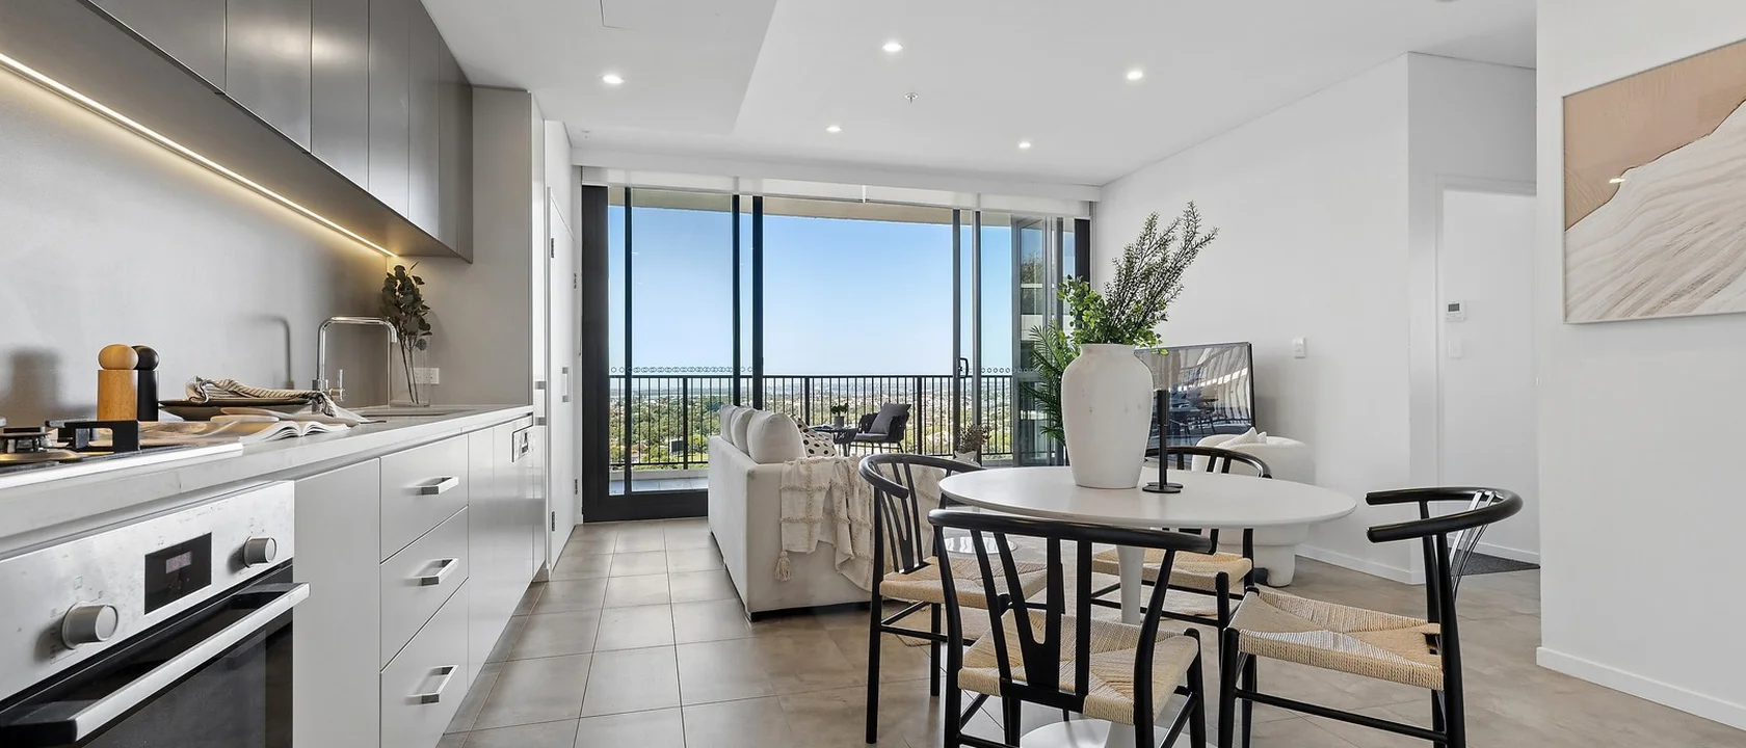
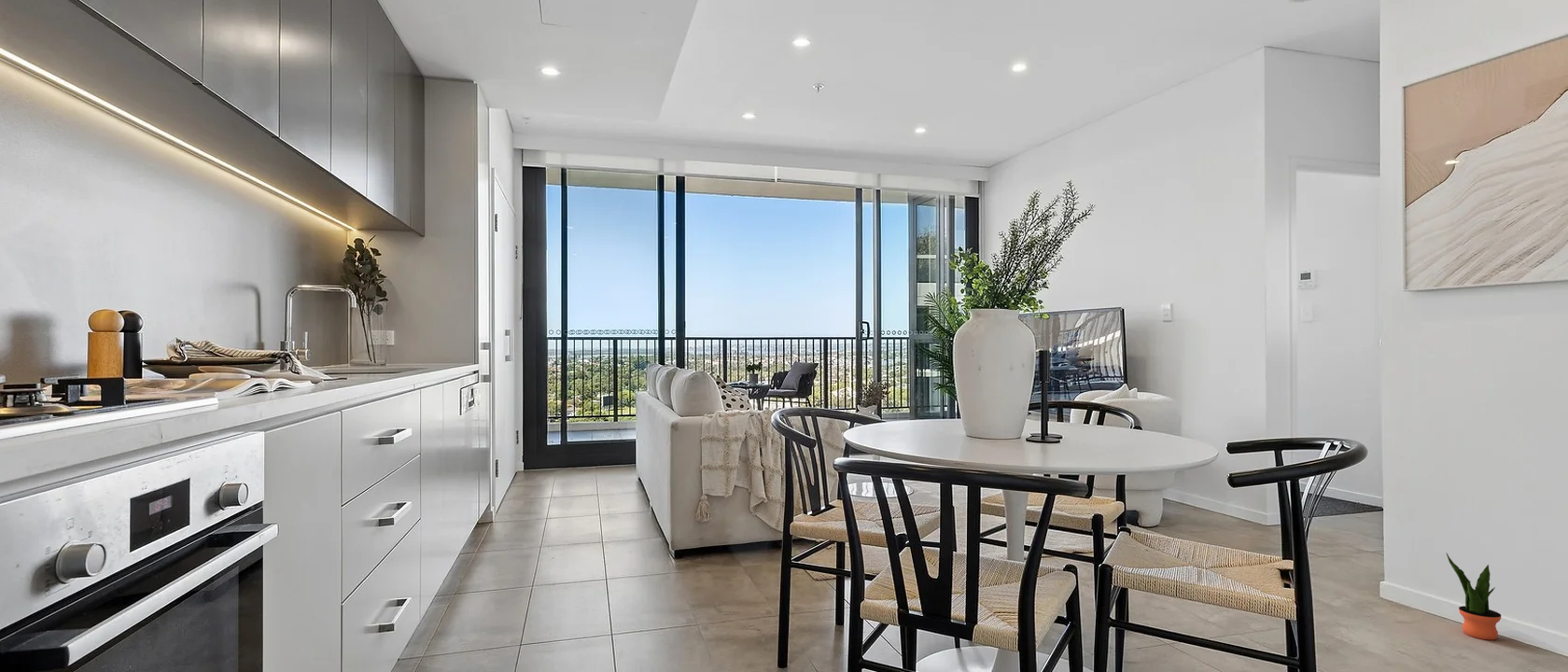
+ potted plant (1470, 595)
